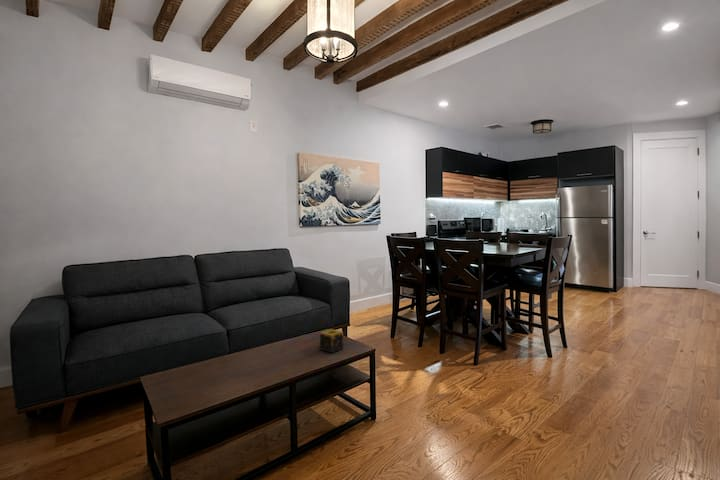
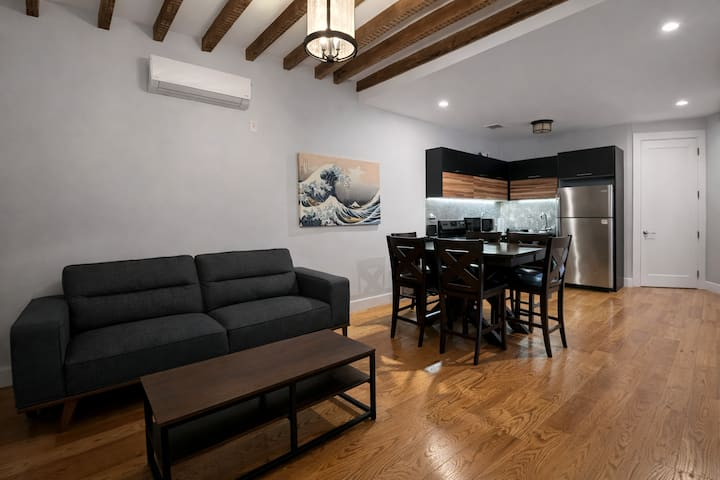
- candle (331, 340)
